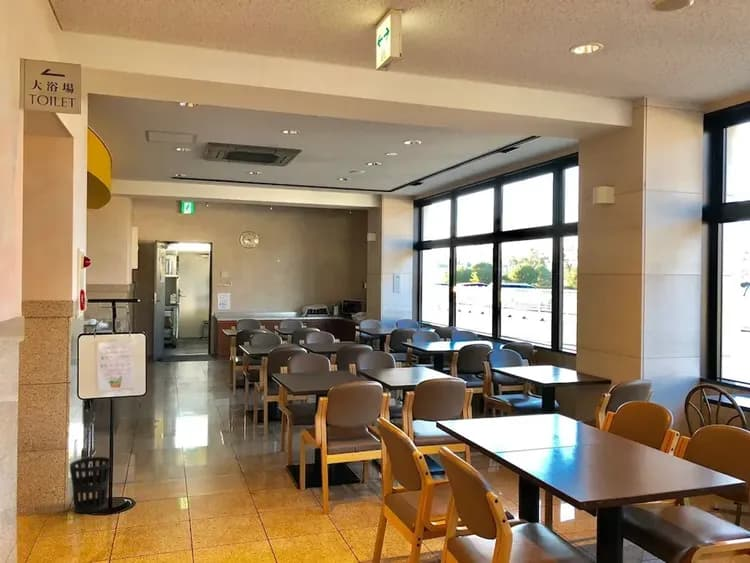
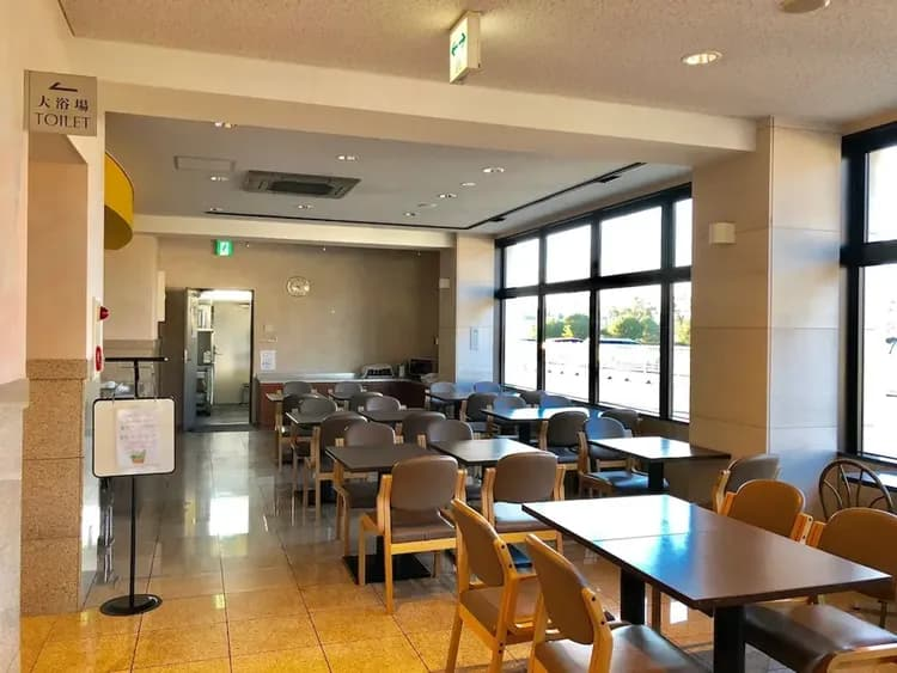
- wastebasket (90, 485)
